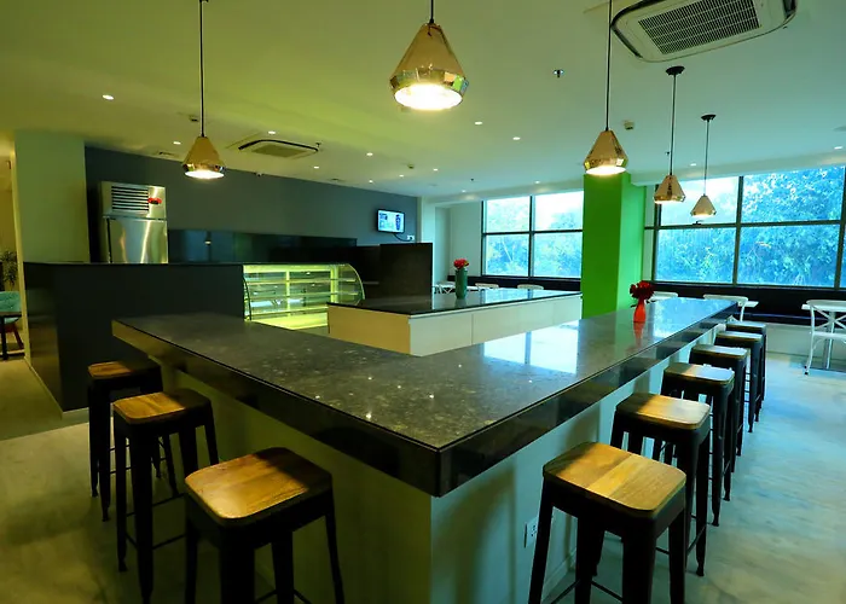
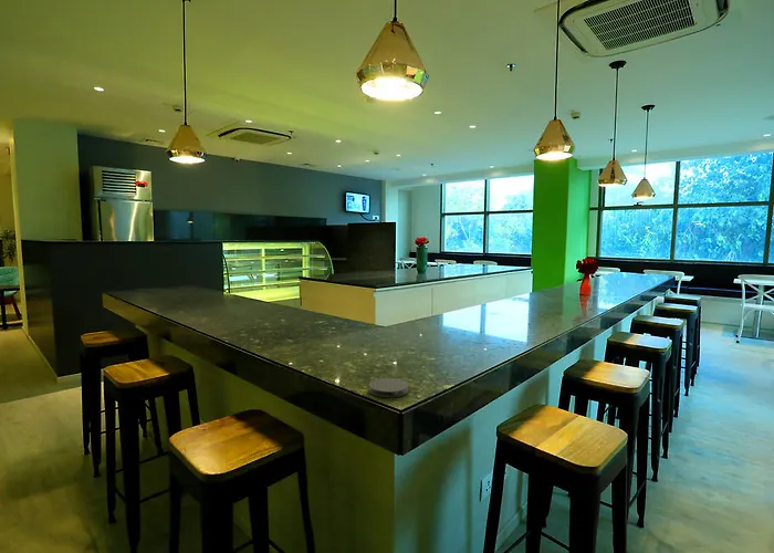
+ coaster (388, 387)
